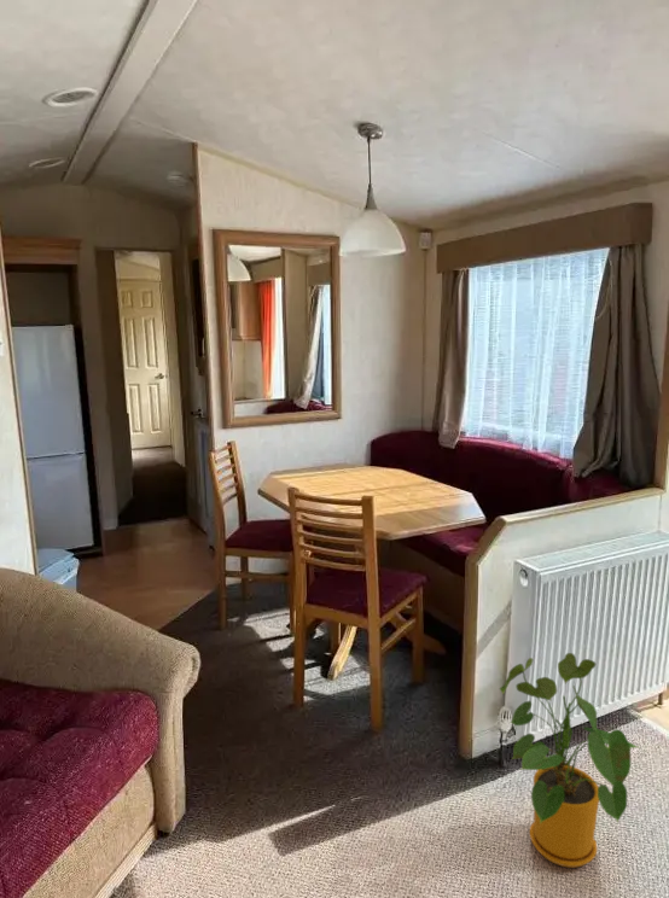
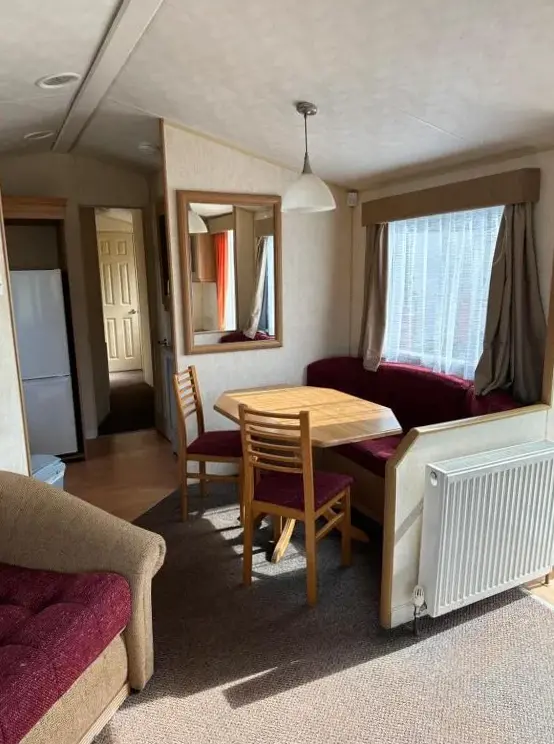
- house plant (559, 765)
